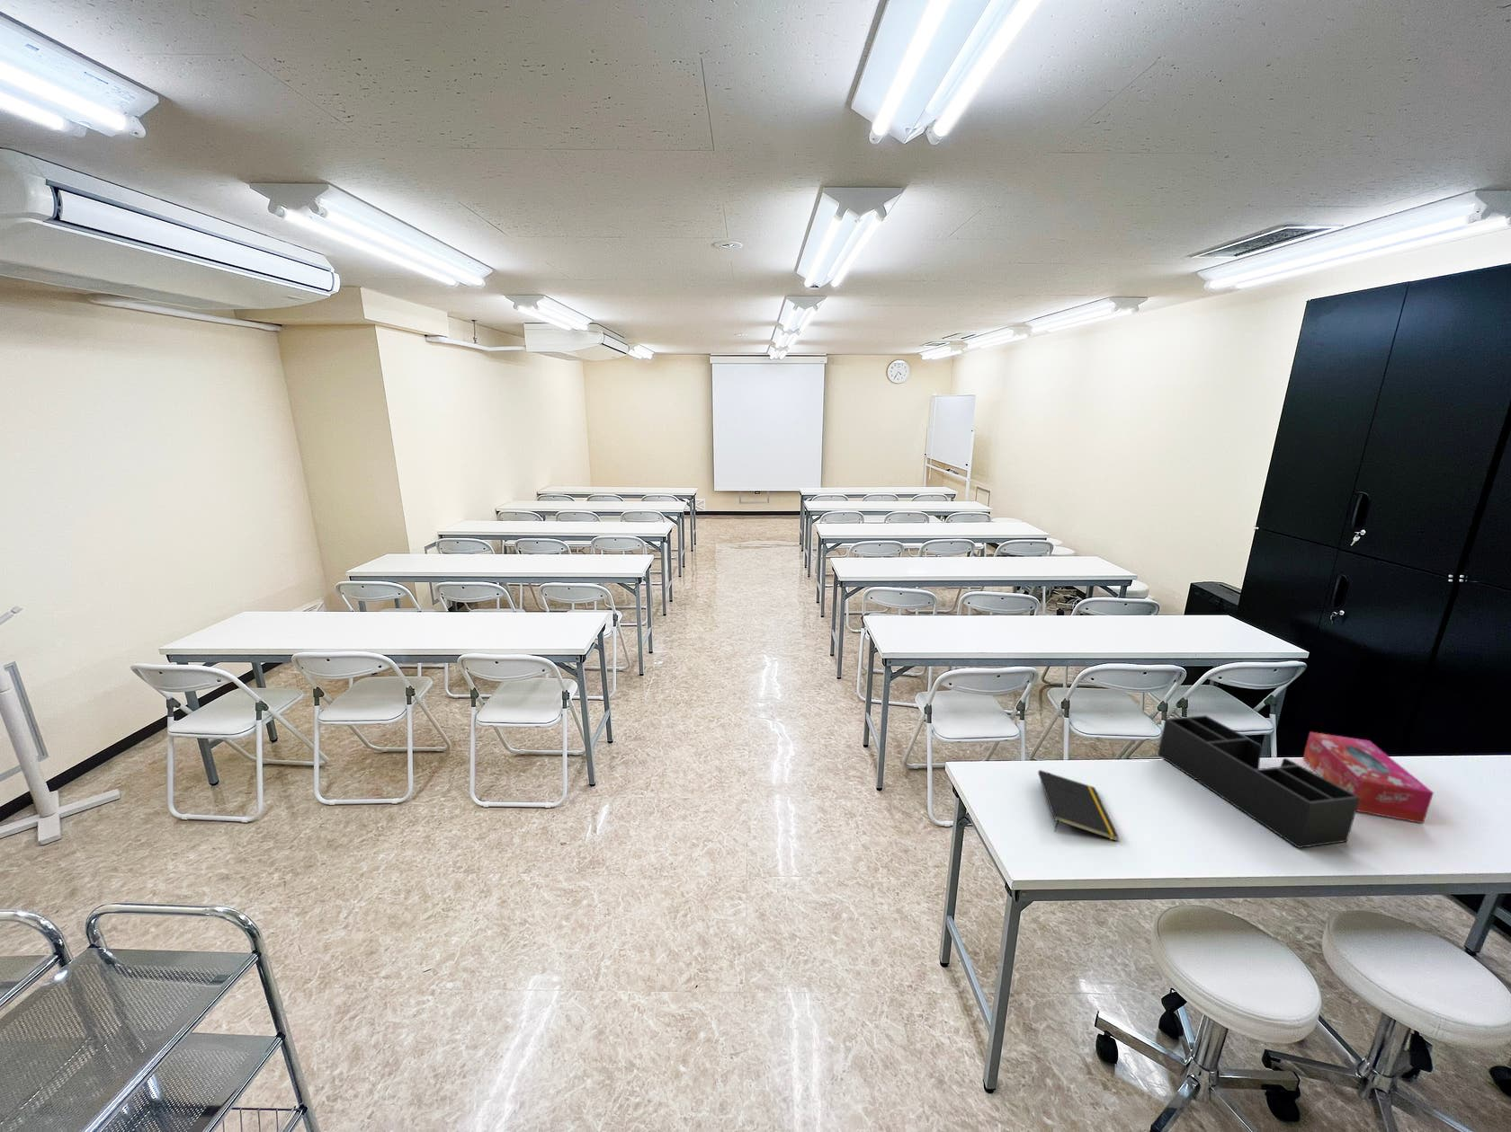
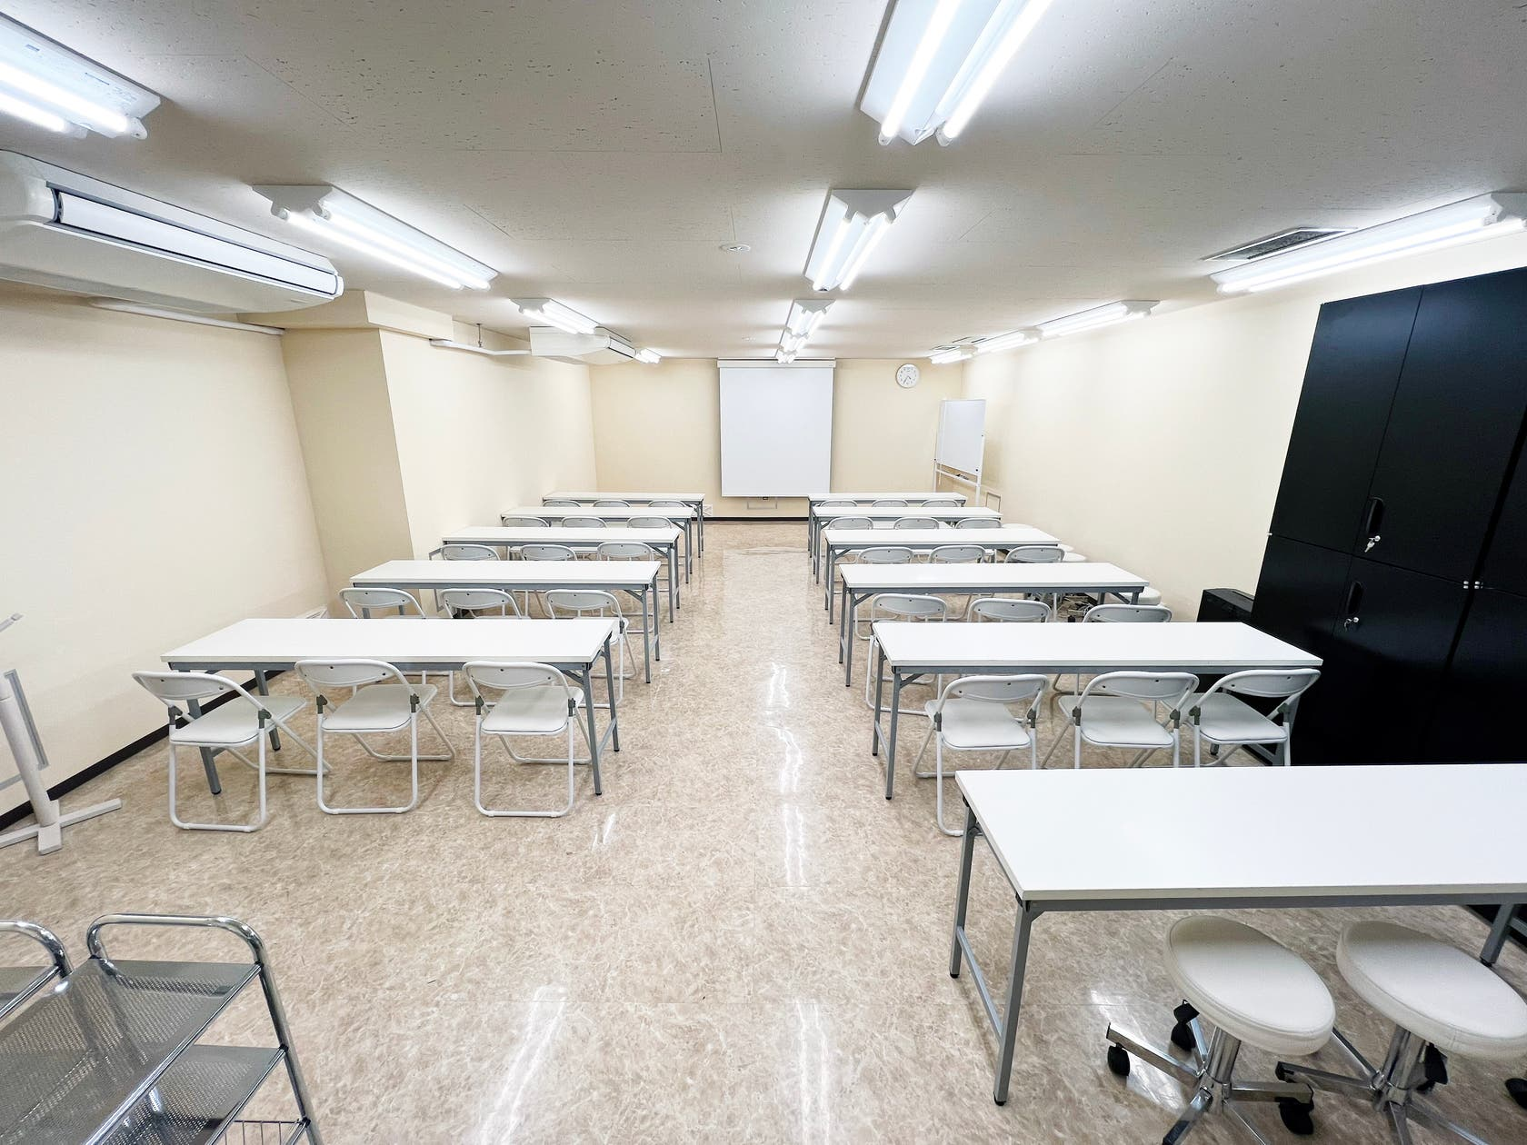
- tissue box (1362, 774)
- notepad (1074, 803)
- desk organizer (1246, 774)
